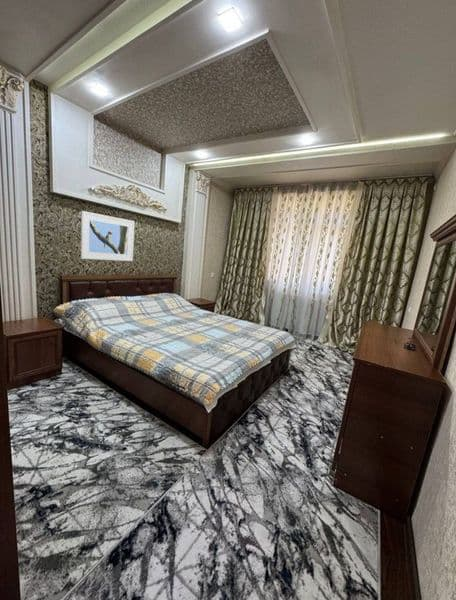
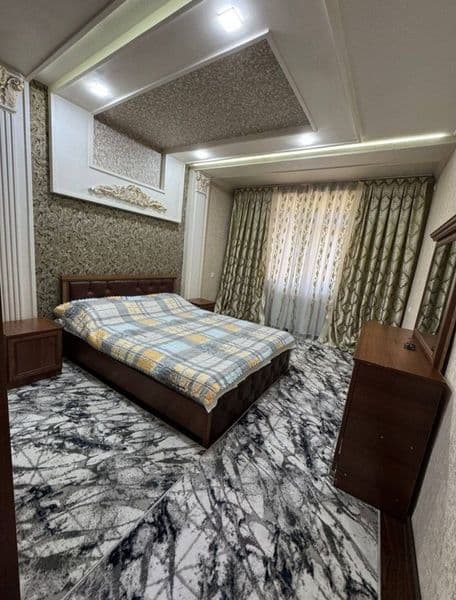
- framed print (109, 238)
